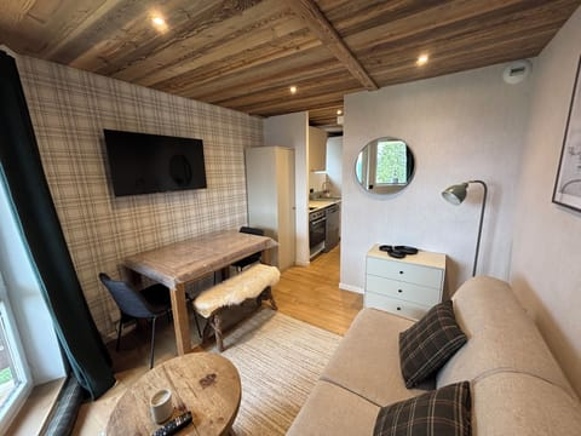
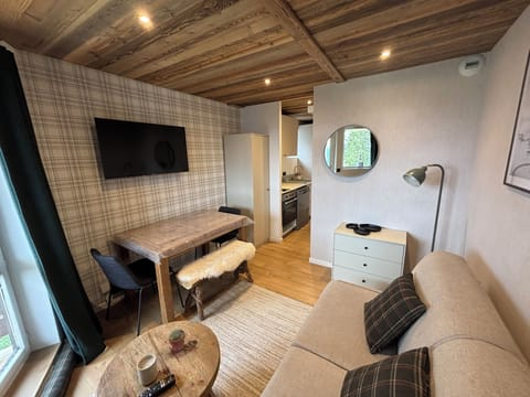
+ potted succulent (177, 339)
